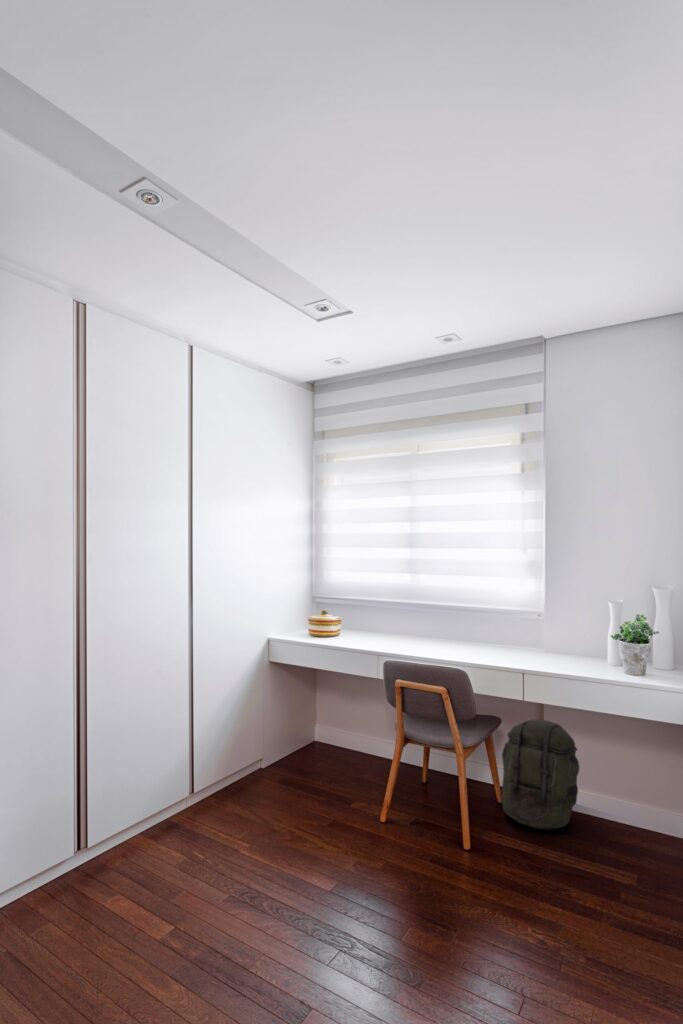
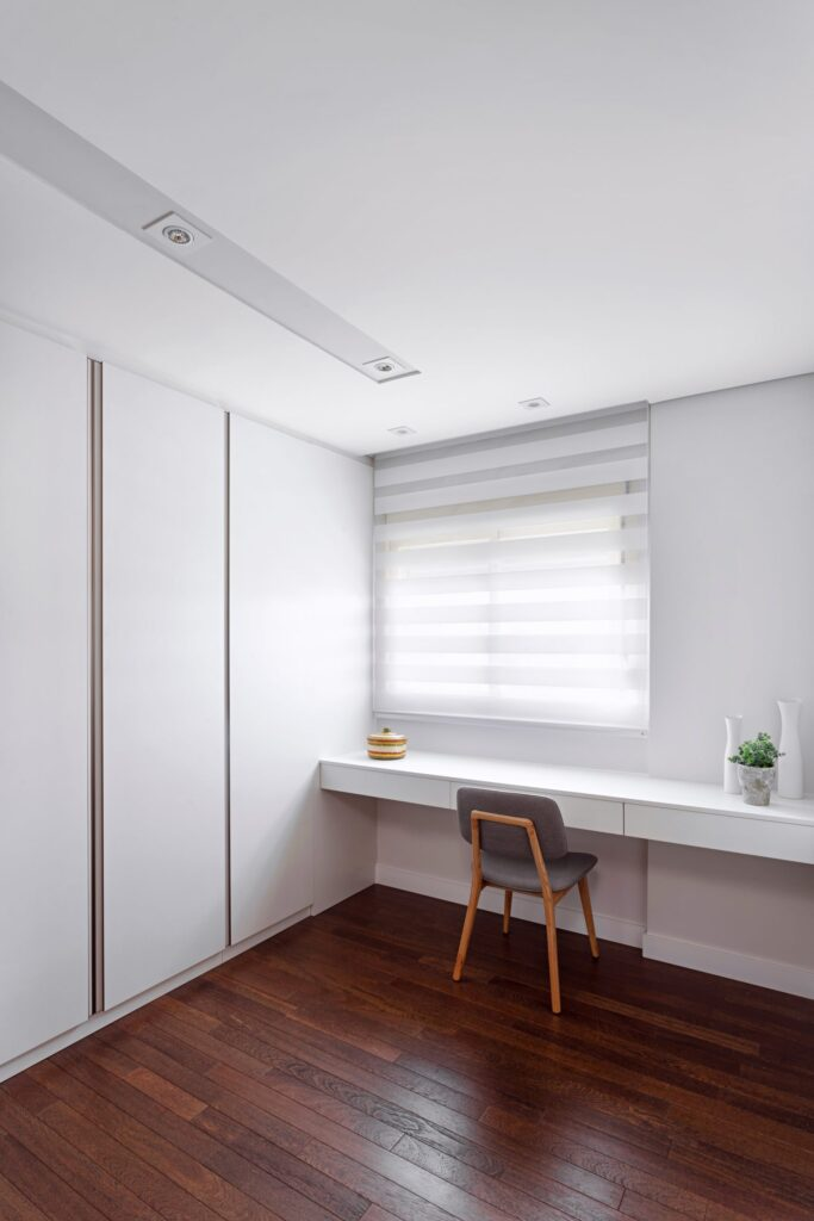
- backpack (537, 771)
